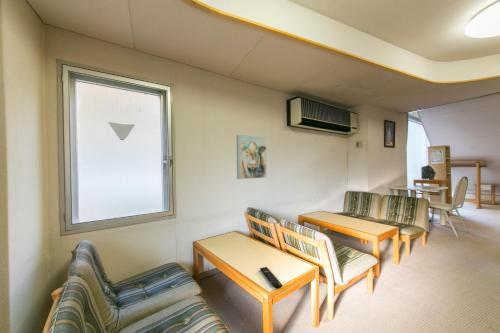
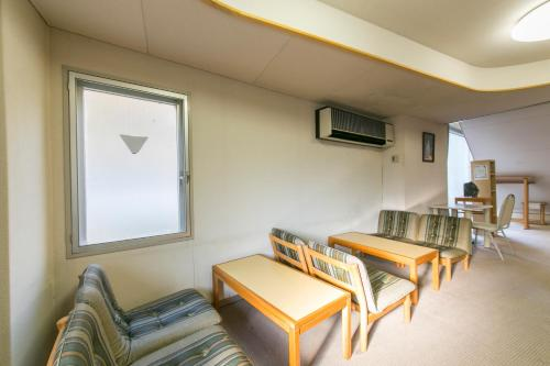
- wall art (252, 157)
- remote control (270, 277)
